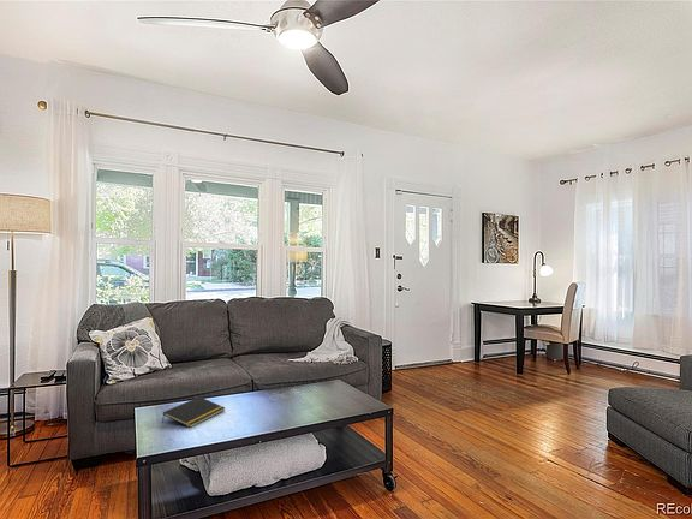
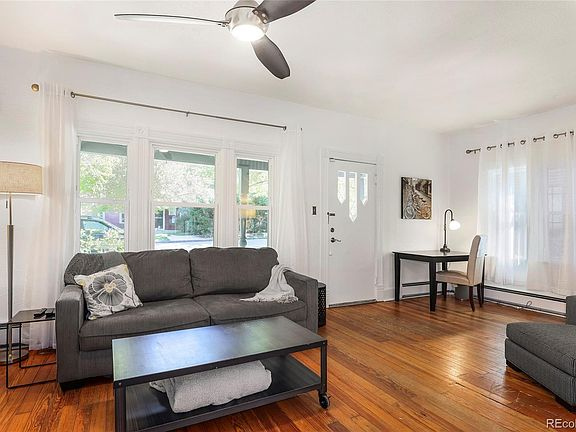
- notepad (195, 411)
